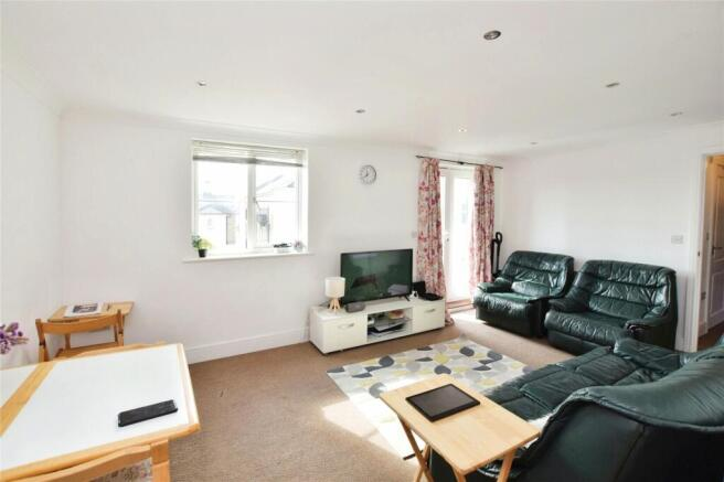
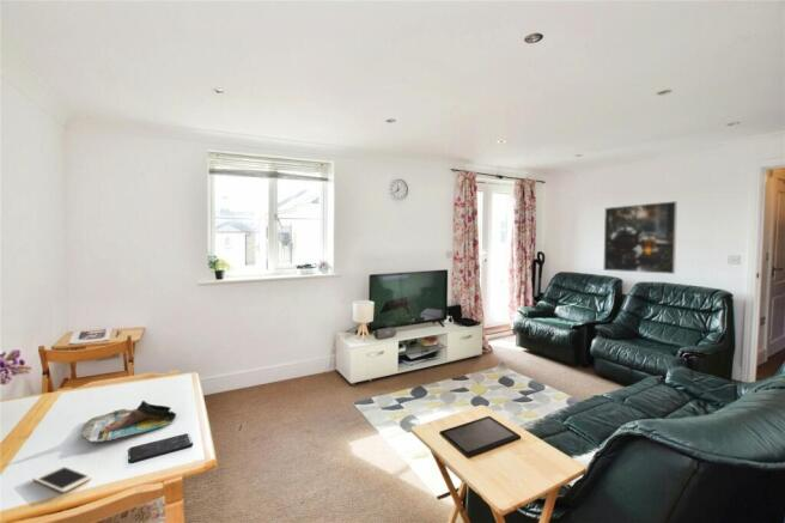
+ magazine (130, 412)
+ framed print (637, 238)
+ cell phone (62, 478)
